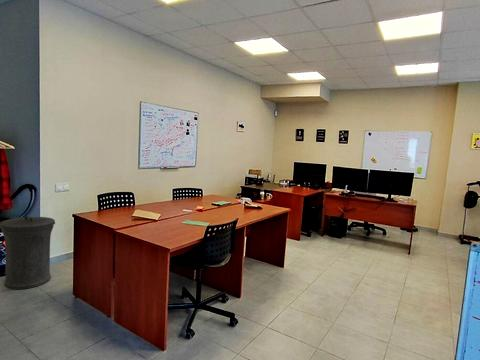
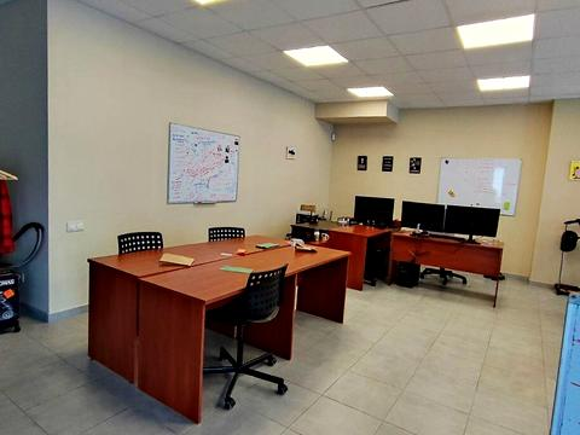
- trash can (28, 248)
